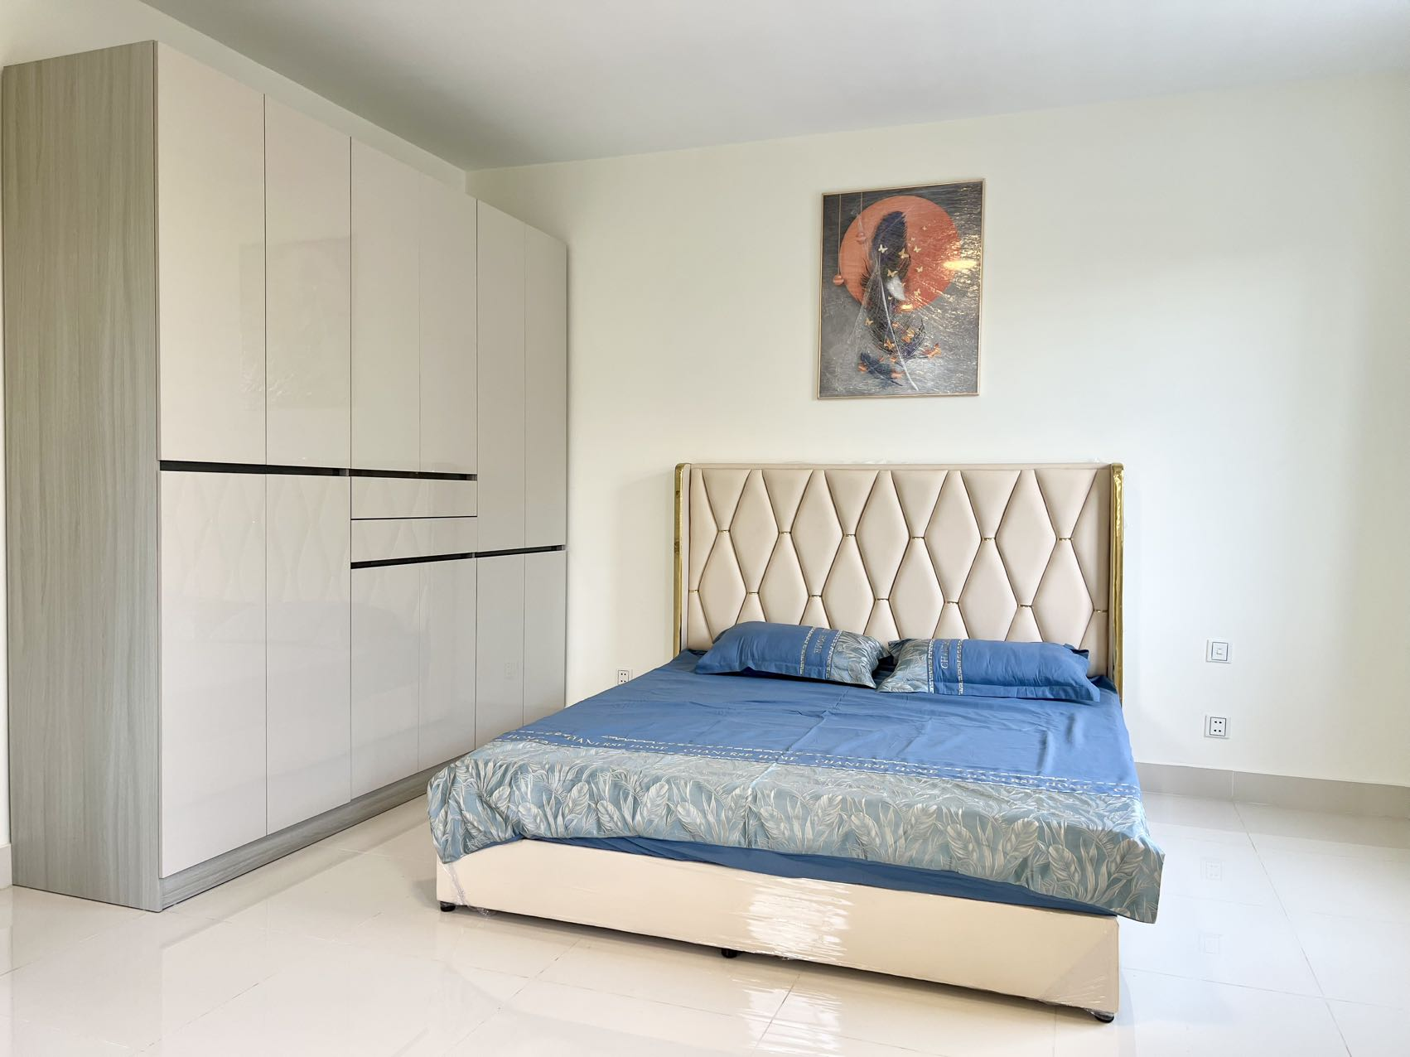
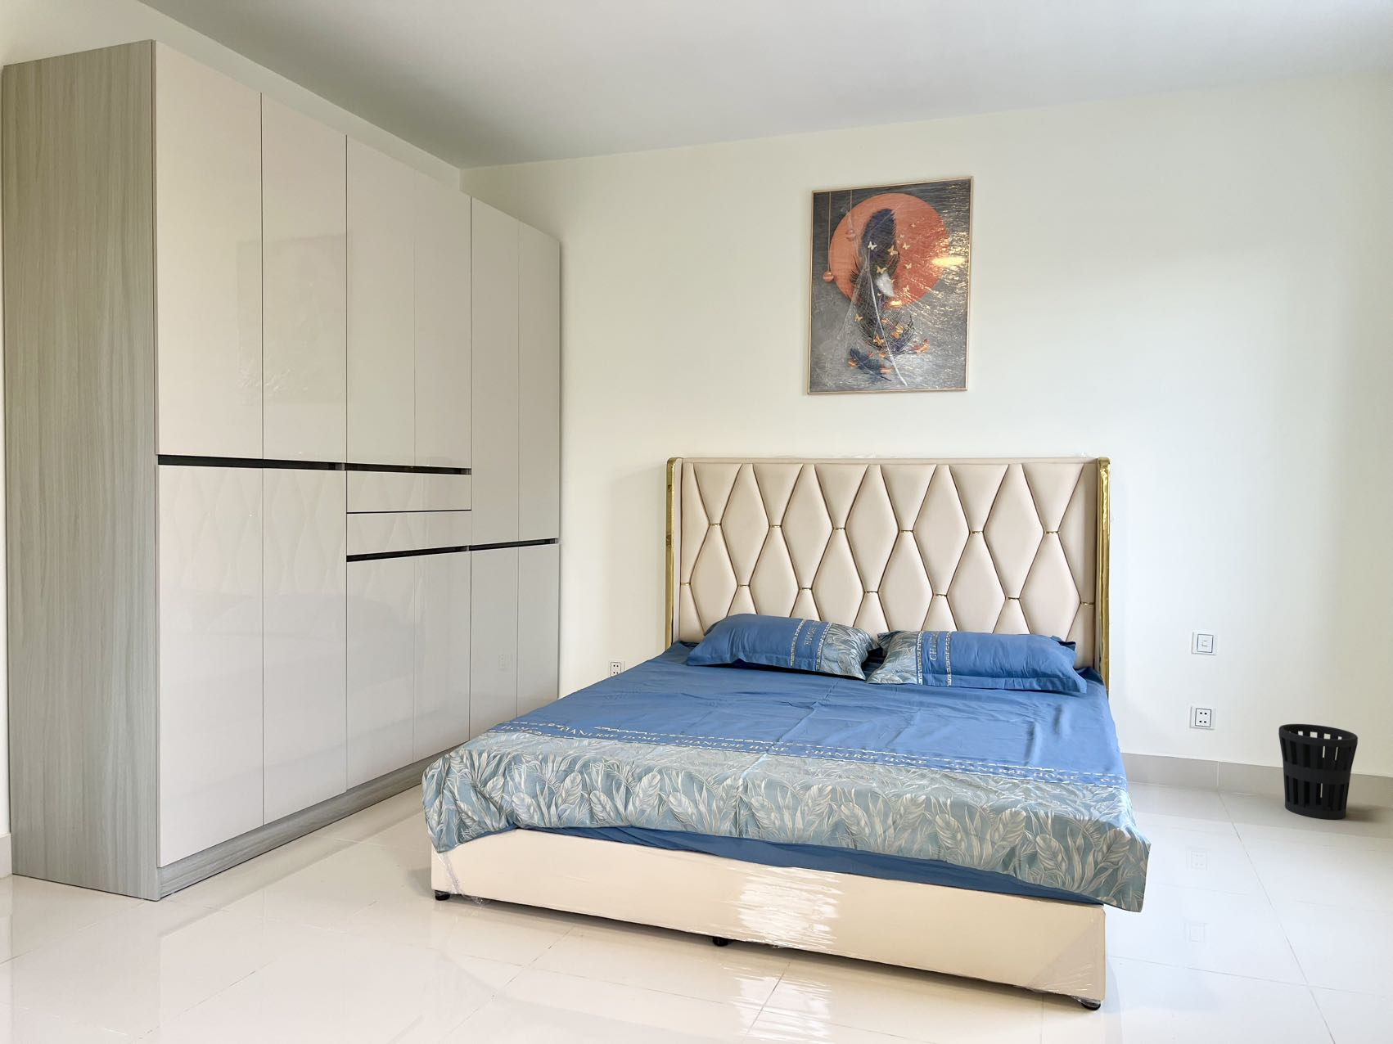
+ wastebasket (1316, 771)
